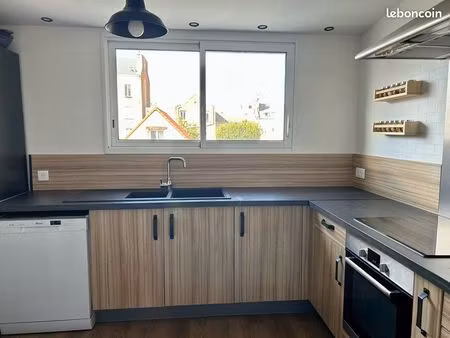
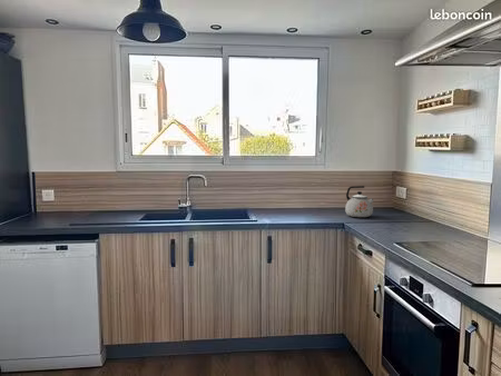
+ kettle (358, 200)
